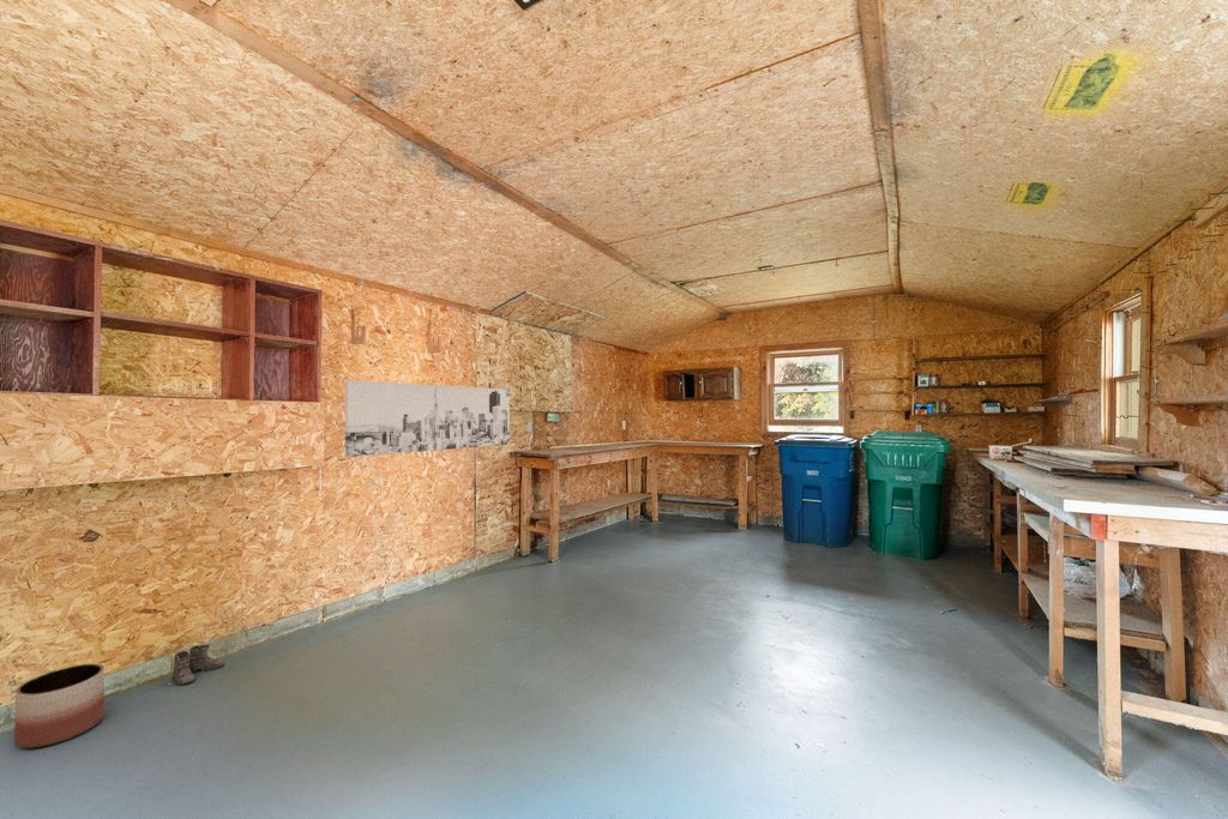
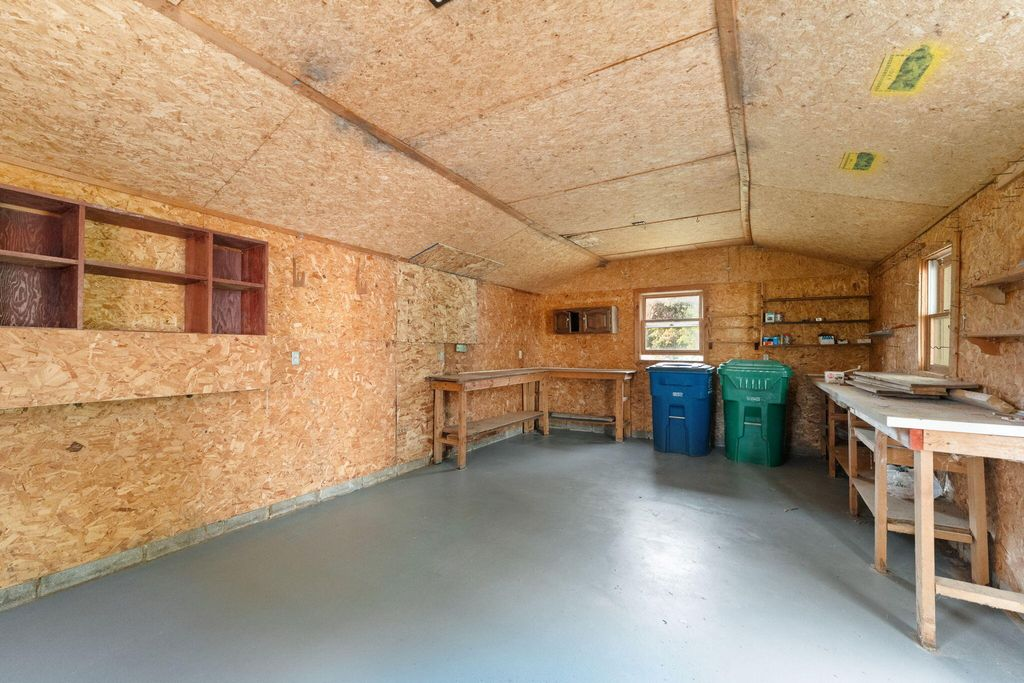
- boots (193, 662)
- planter (61, 704)
- wall art (440, 417)
